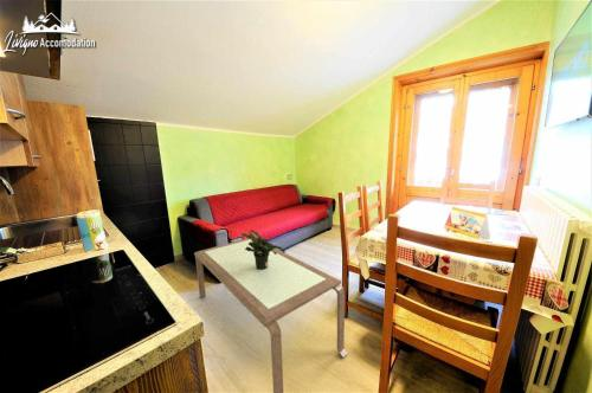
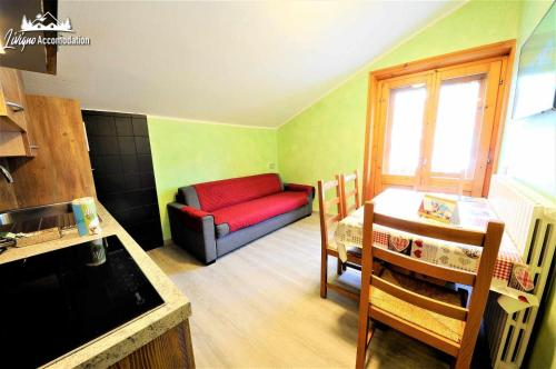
- coffee table (258, 292)
- potted plant (260, 250)
